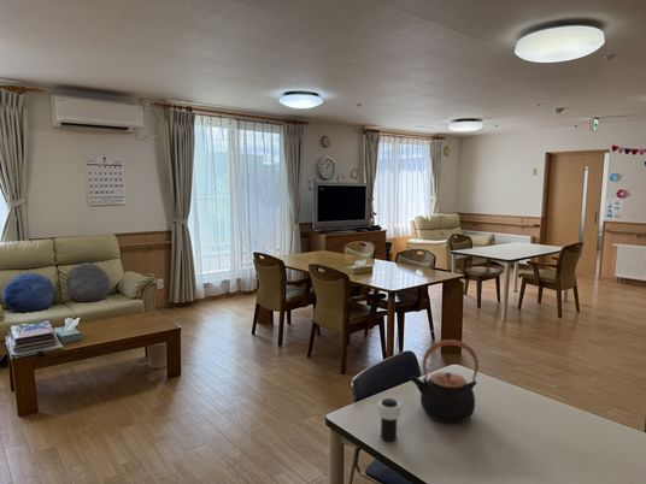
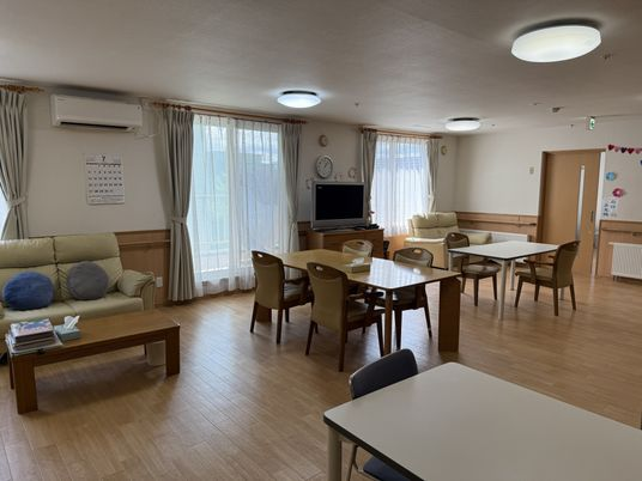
- teapot (442, 376)
- cup (388, 419)
